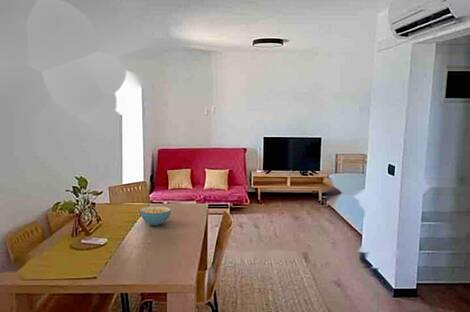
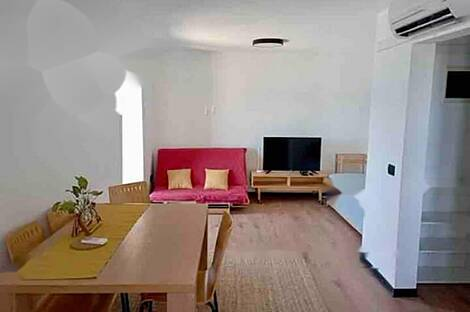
- cereal bowl (155, 217)
